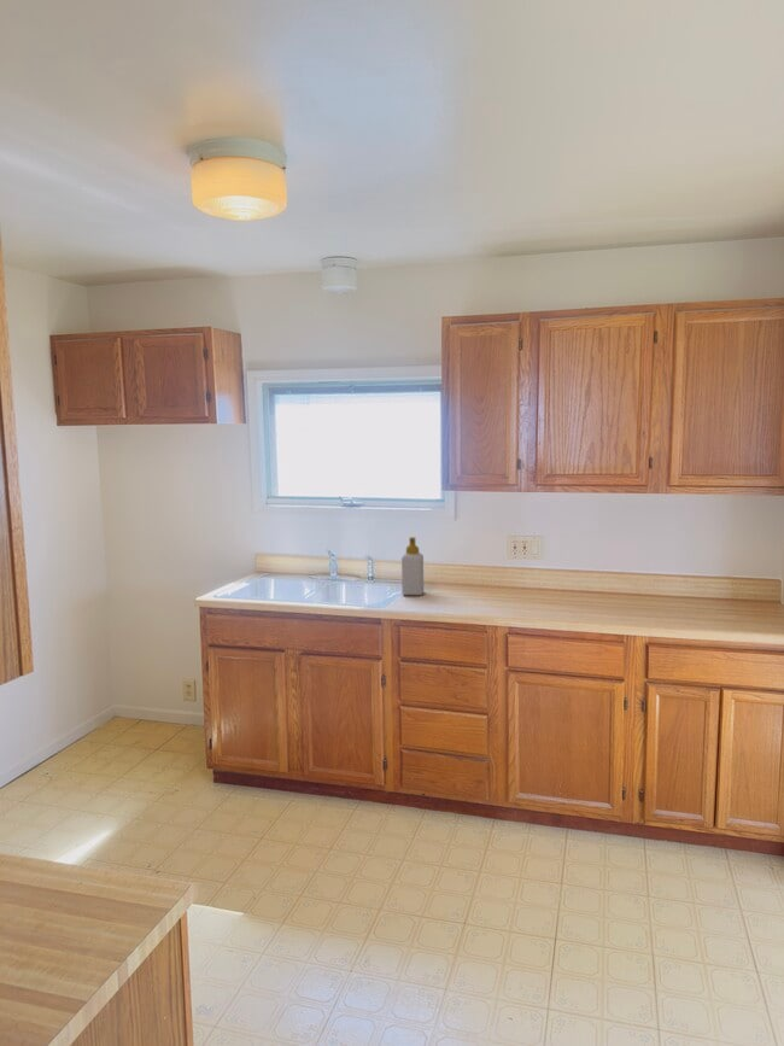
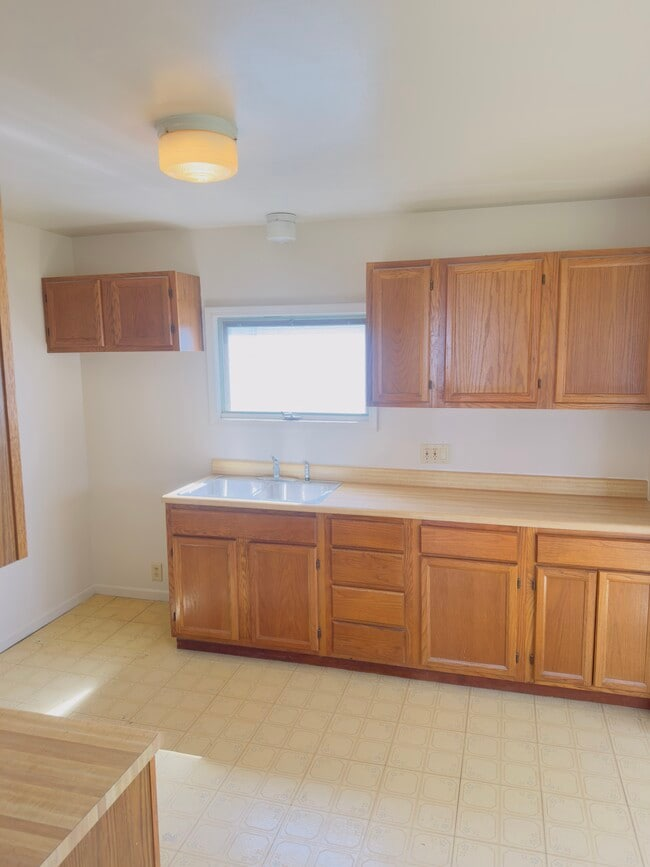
- soap bottle (413, 565)
